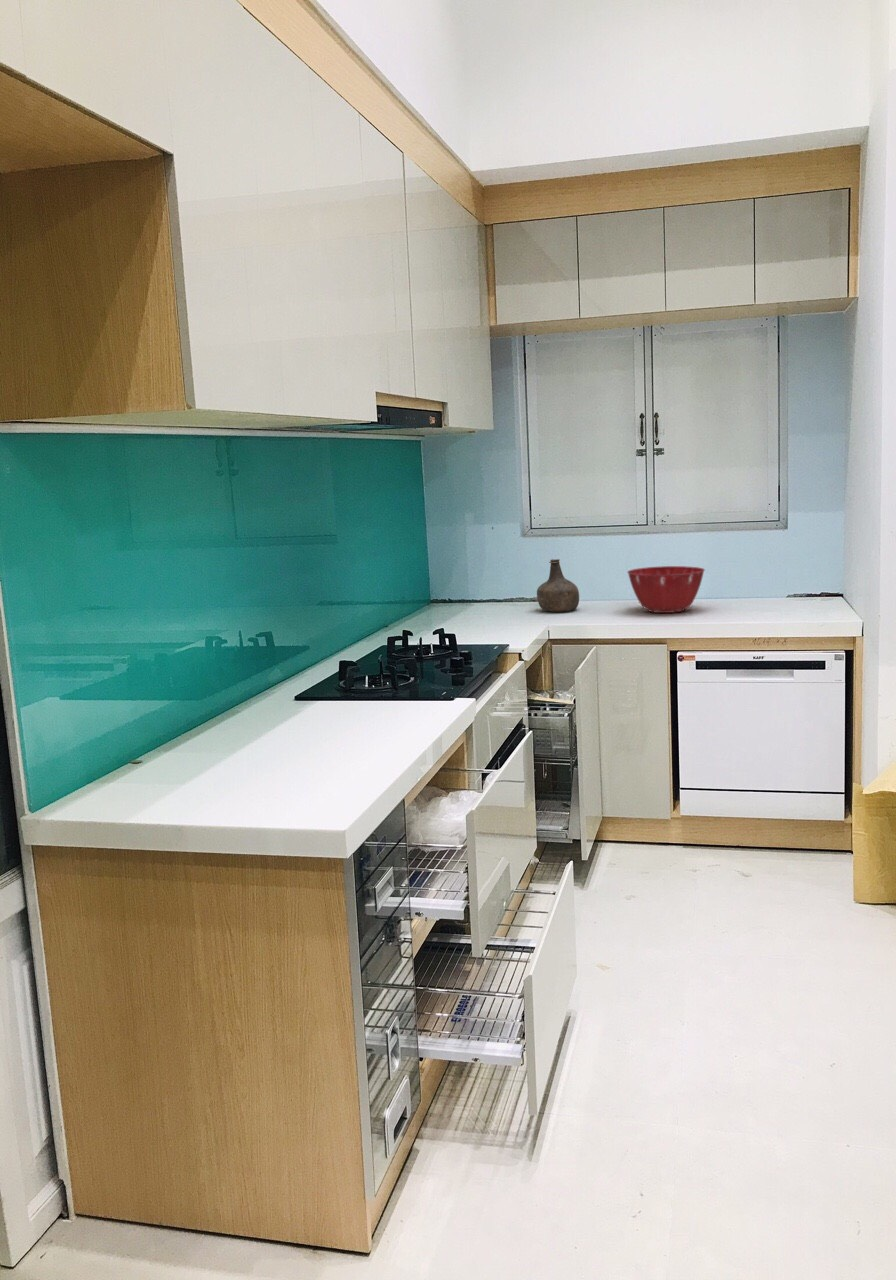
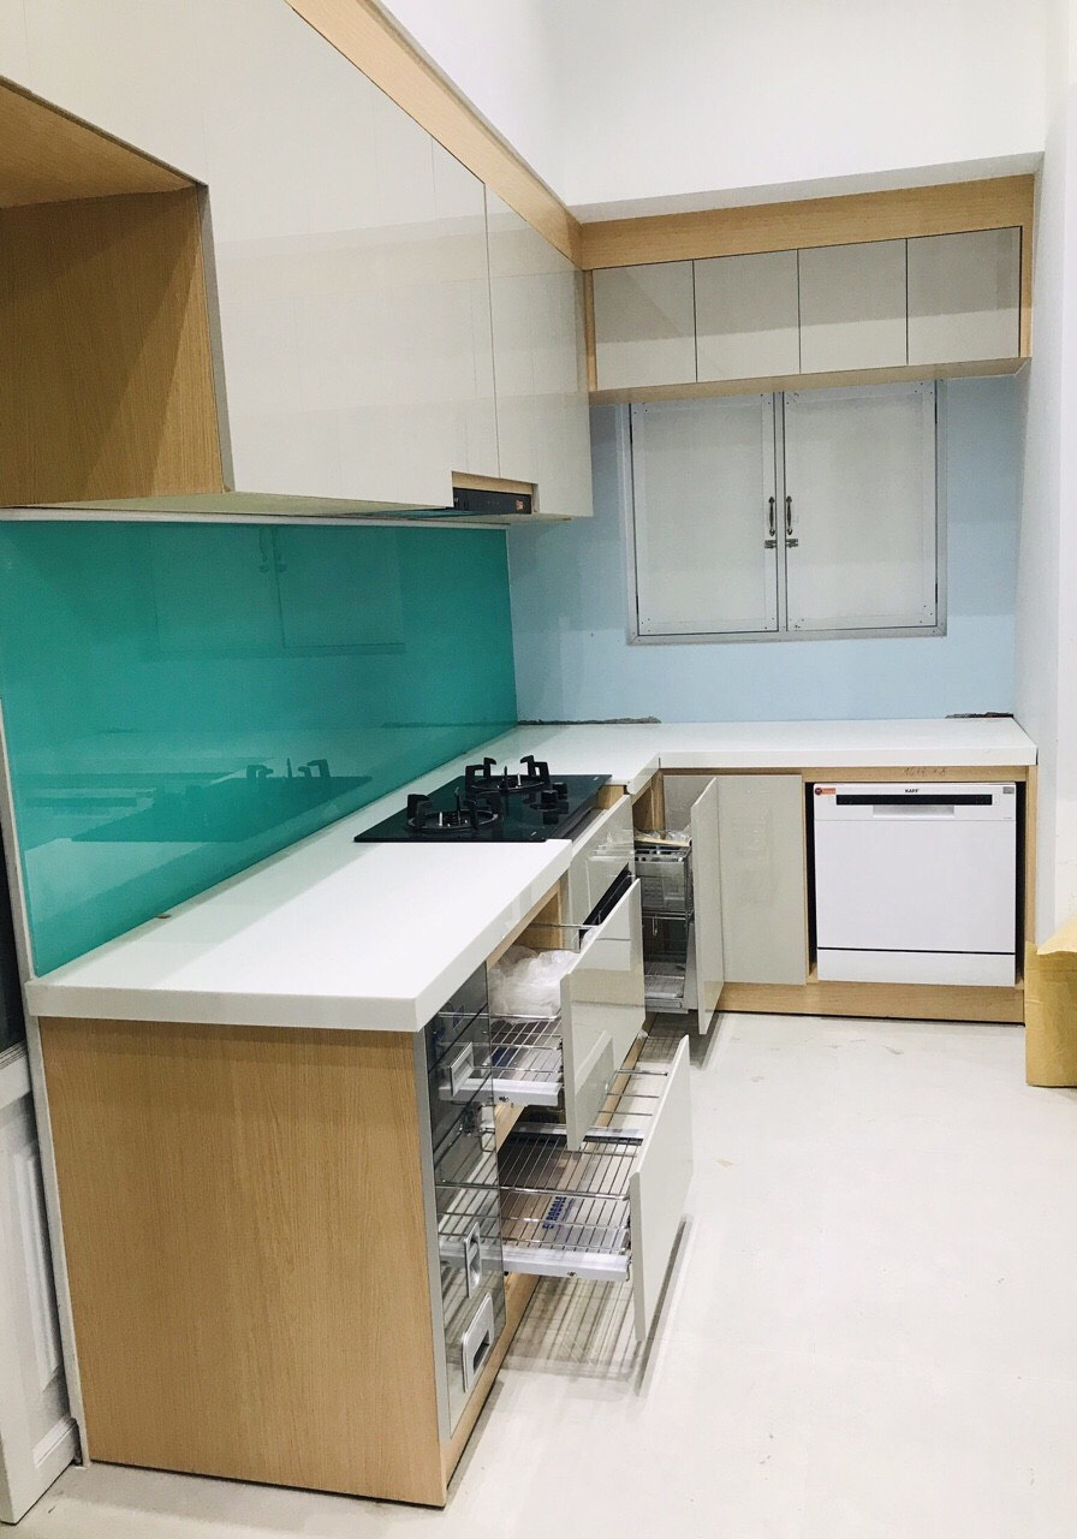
- mixing bowl (666, 590)
- bottle (557, 584)
